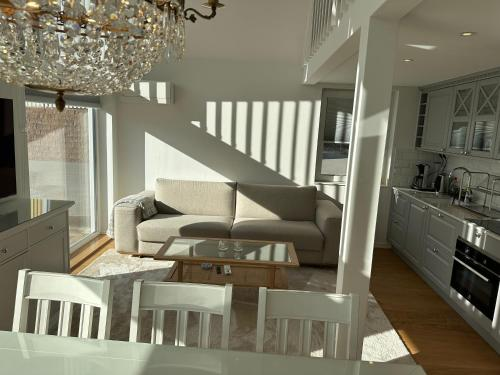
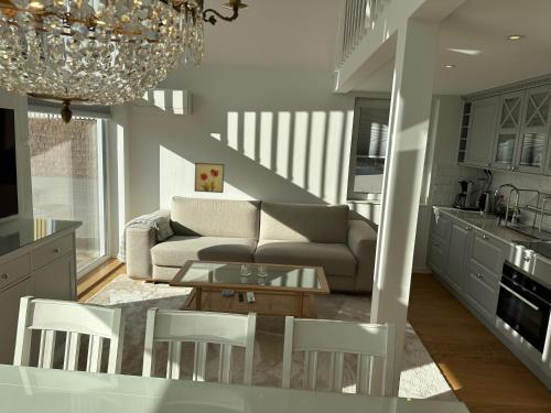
+ wall art (209, 177)
